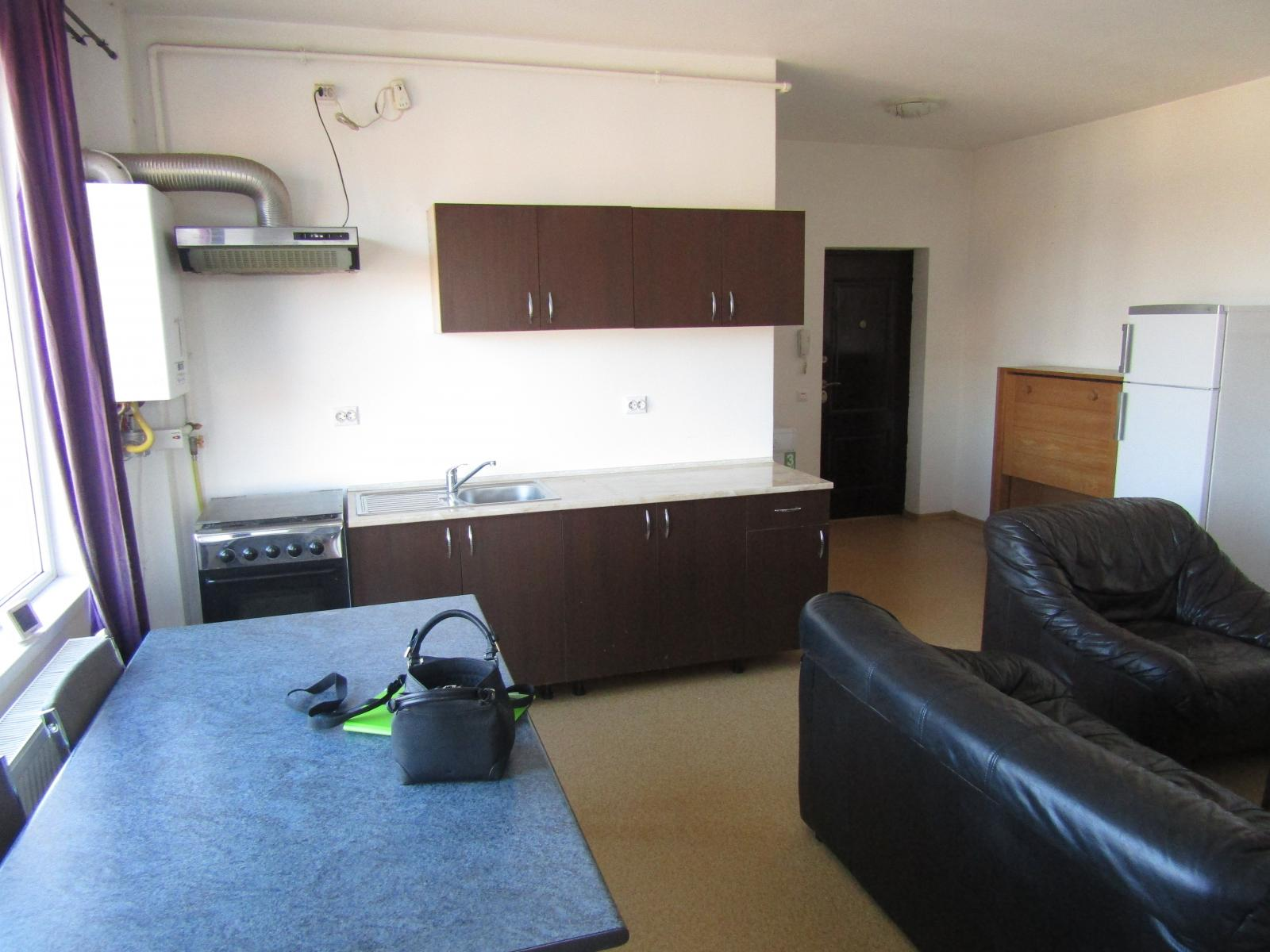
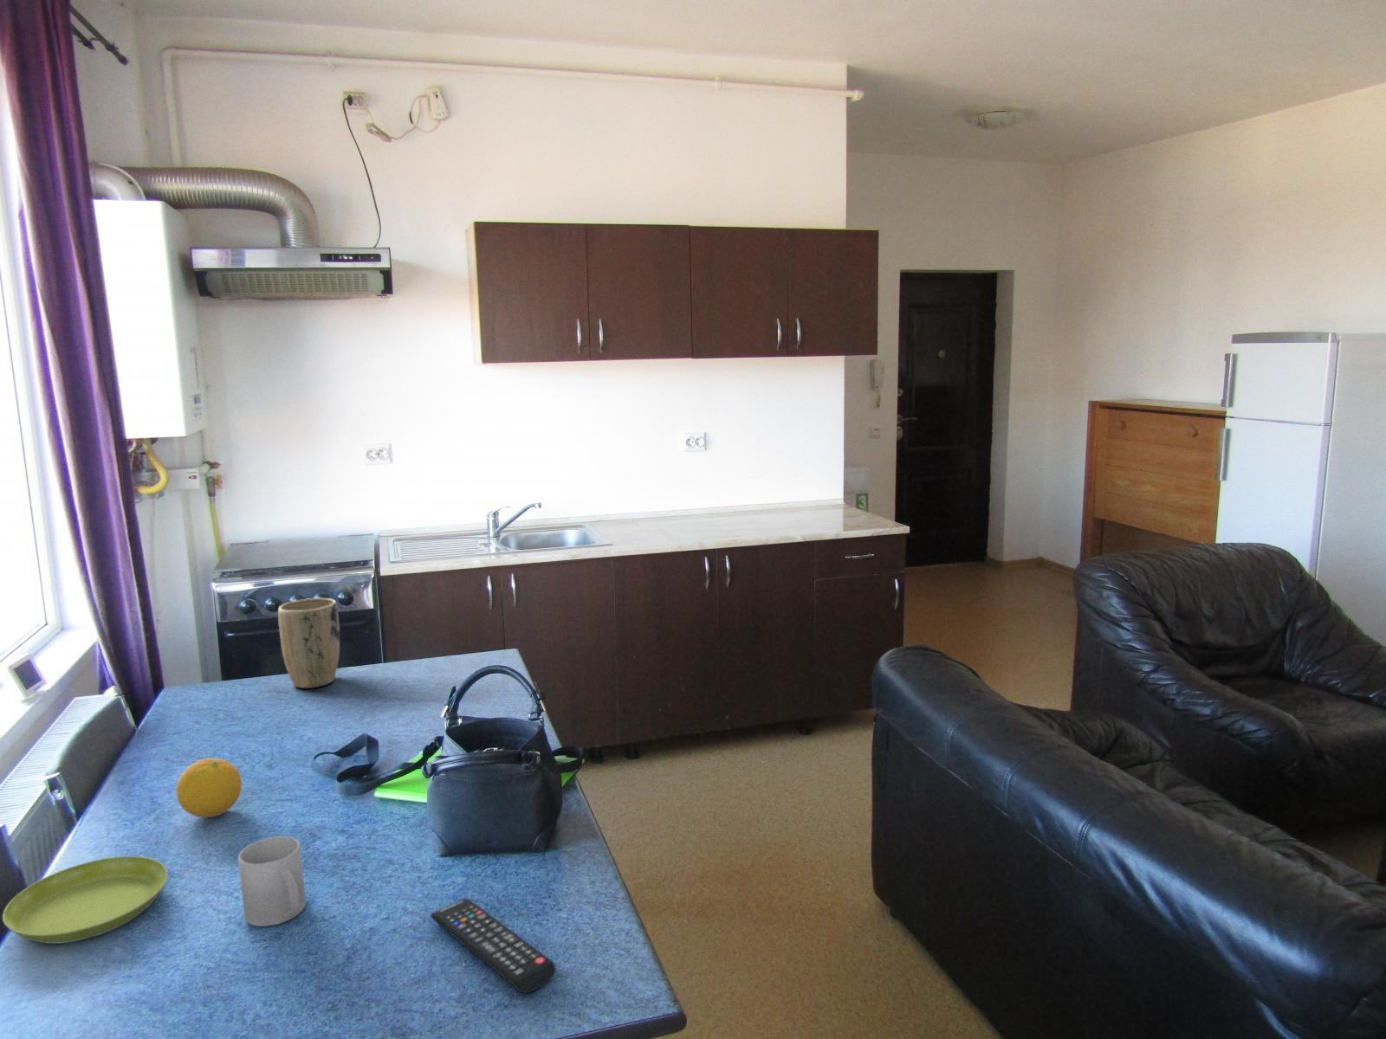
+ fruit (208, 787)
+ saucer (89, 901)
+ remote control (489, 942)
+ mug (277, 885)
+ plant pot (311, 643)
